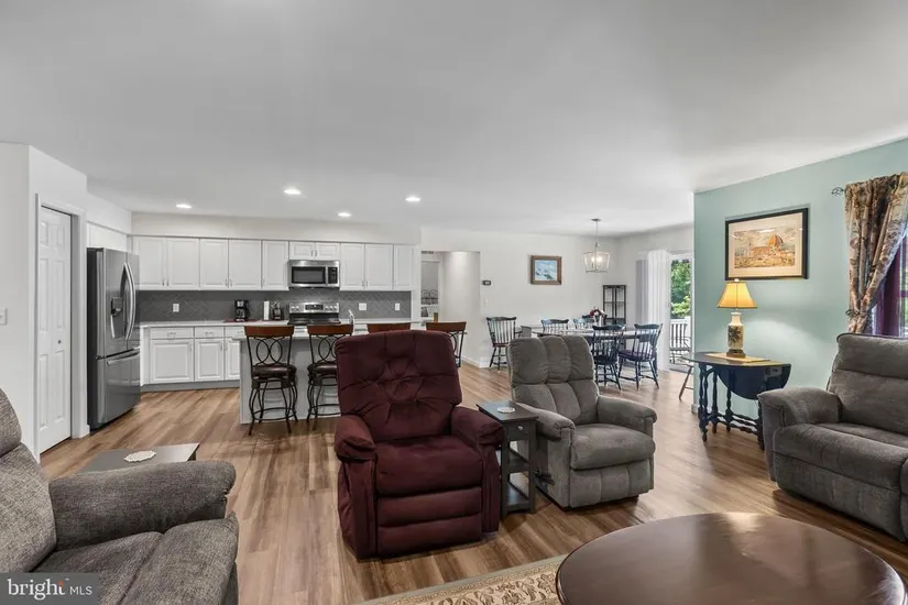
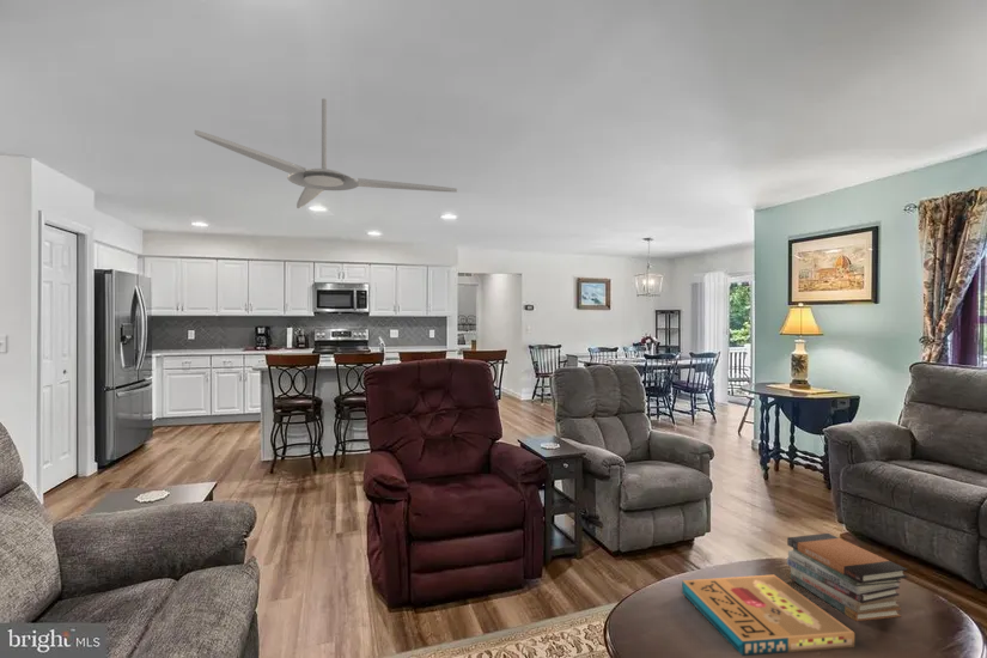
+ book stack (841, 573)
+ pizza box (760, 610)
+ ceiling fan (325, 147)
